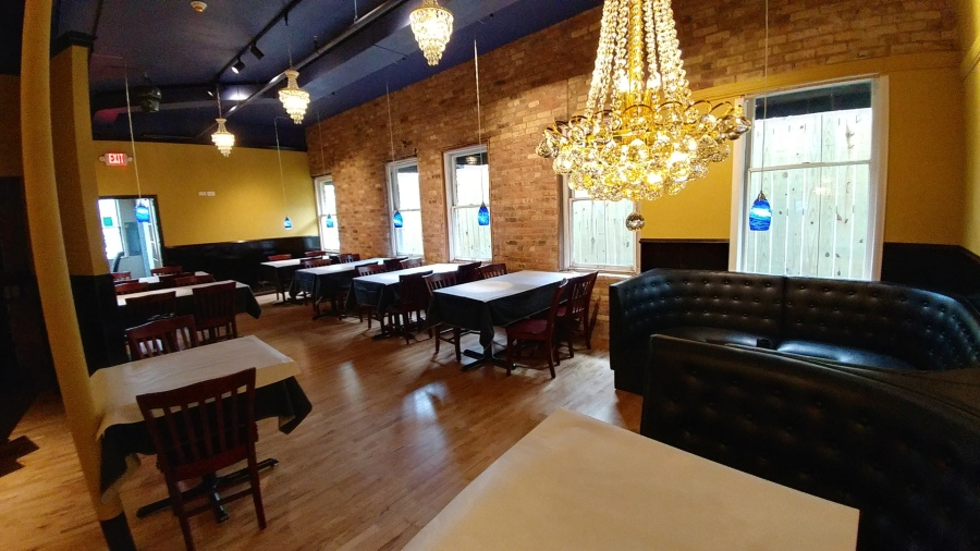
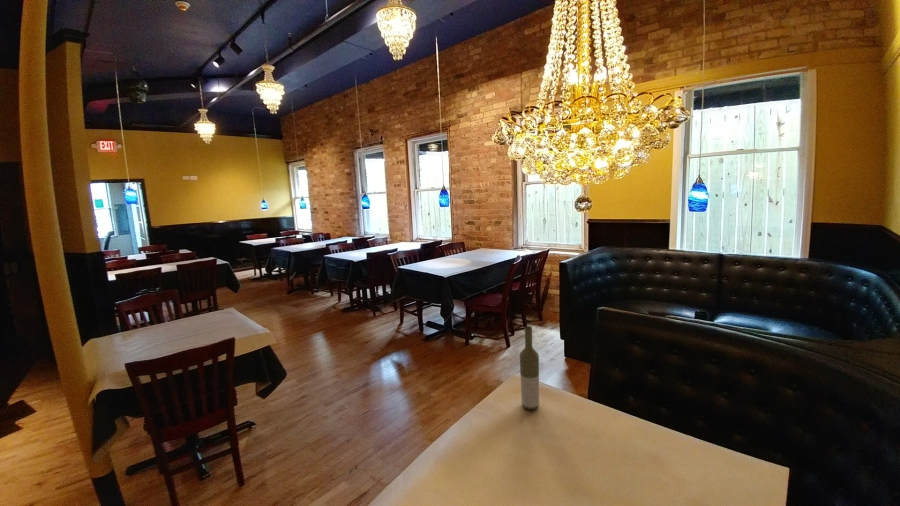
+ bottle (529, 367)
